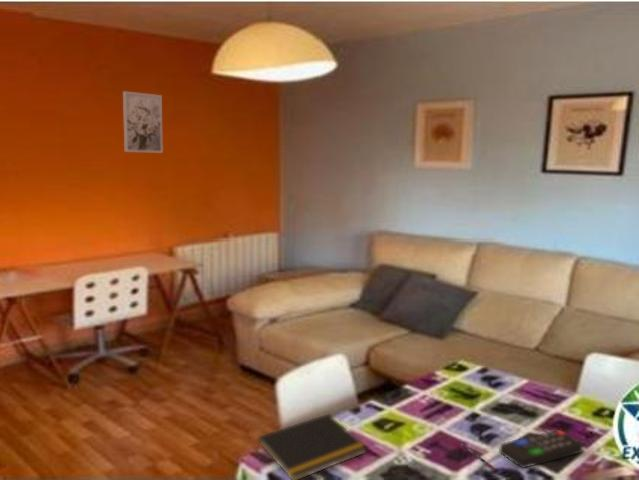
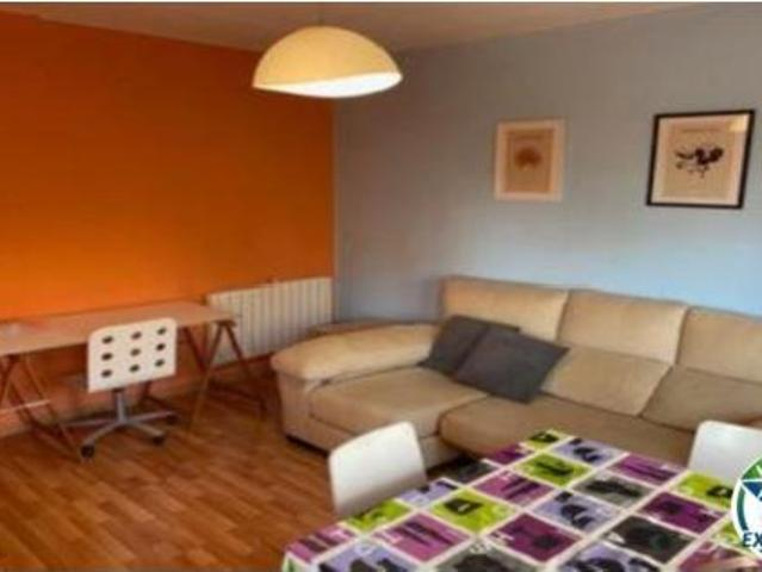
- notepad (312, 444)
- remote control (541, 447)
- wall art (143, 123)
- pen (477, 456)
